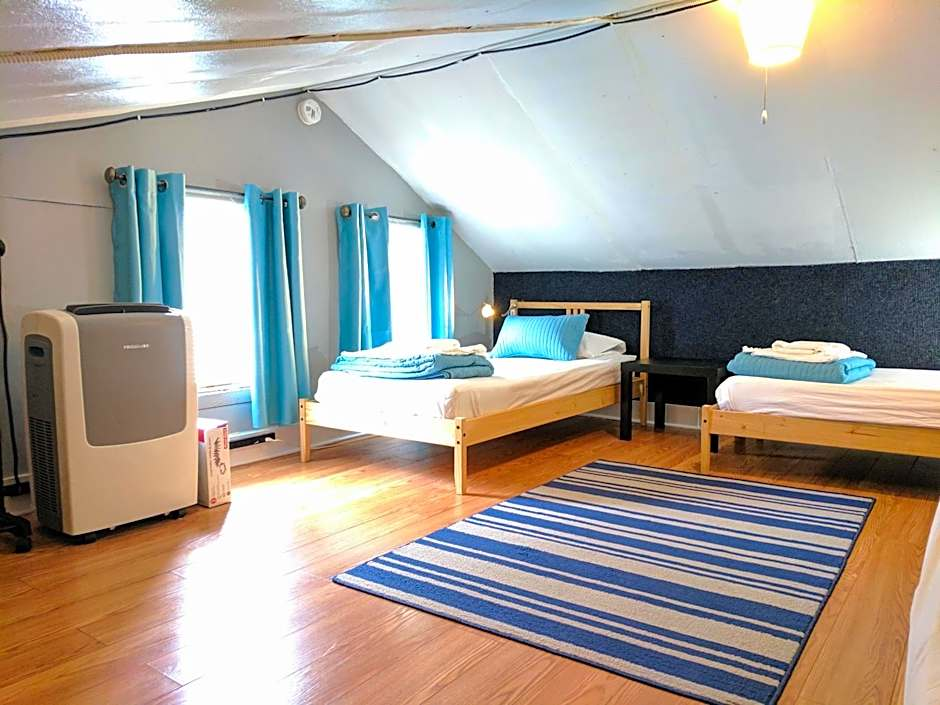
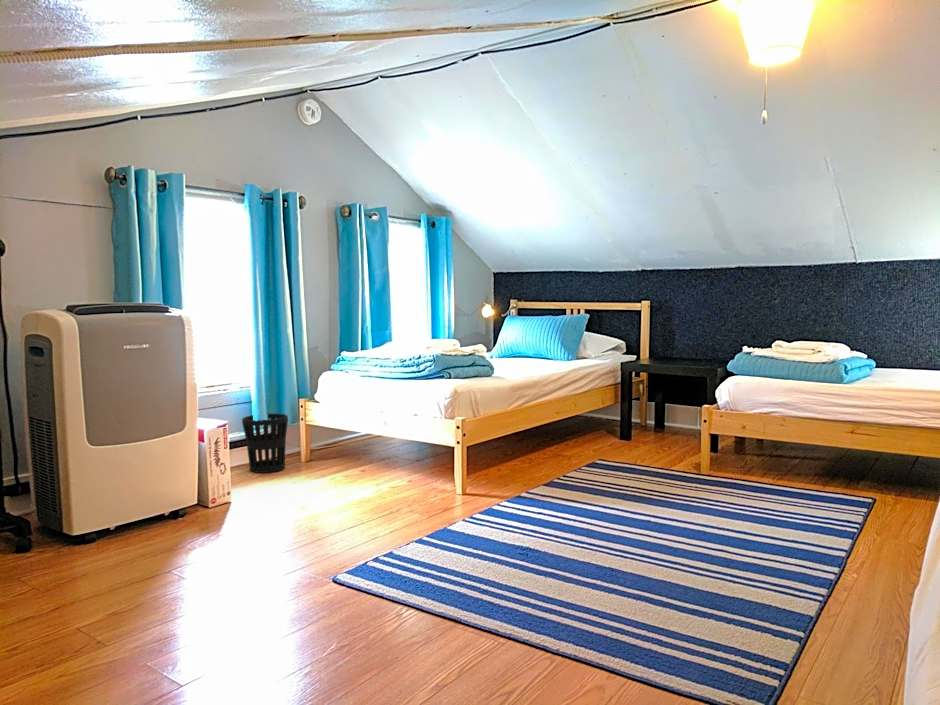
+ wastebasket (266, 442)
